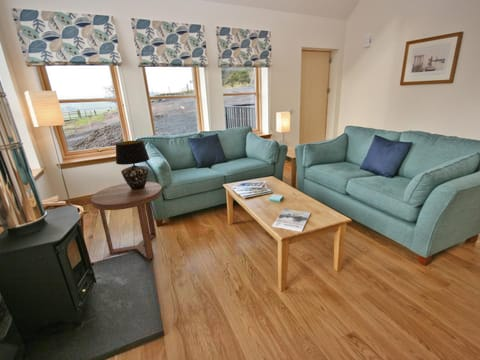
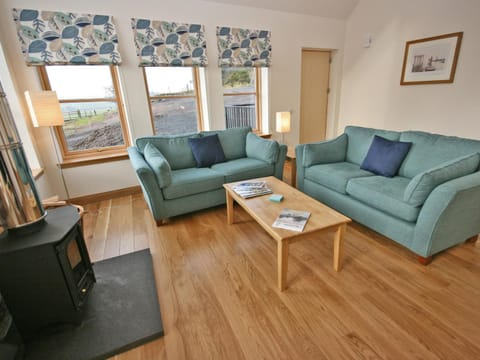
- side table (139, 219)
- table lamp (134, 165)
